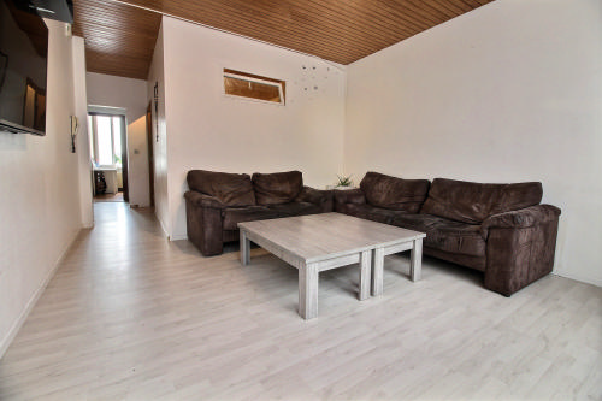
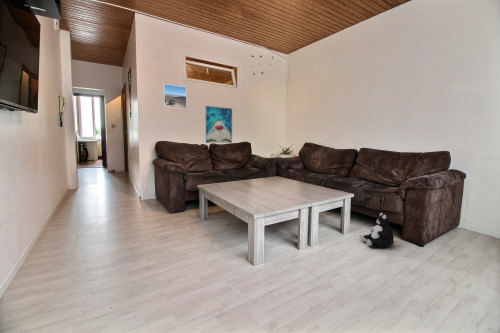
+ plush toy (378, 228)
+ wall art (219, 125)
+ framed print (175, 96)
